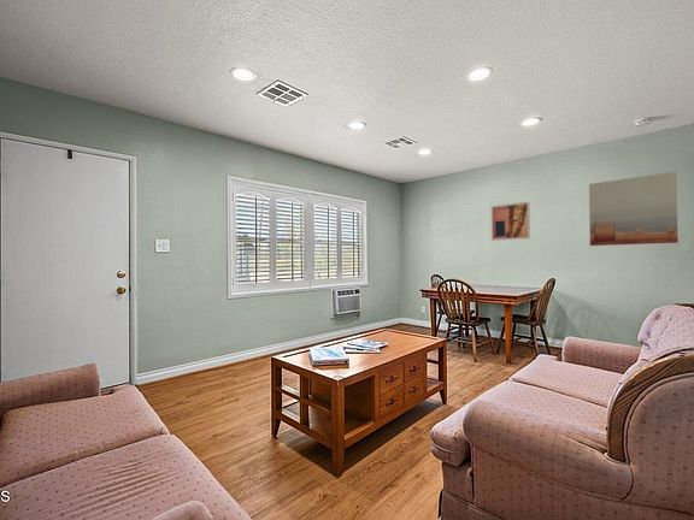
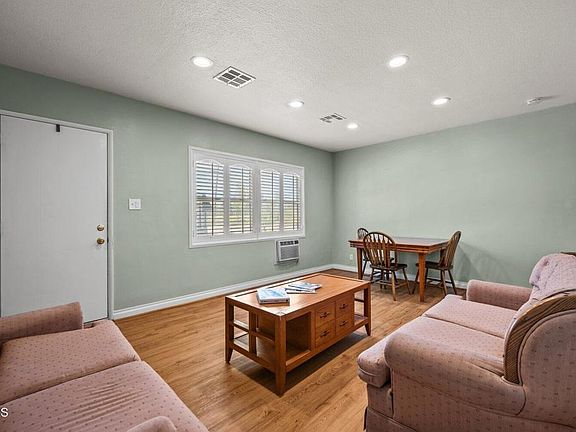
- wall art (630, 211)
- wall art (510, 221)
